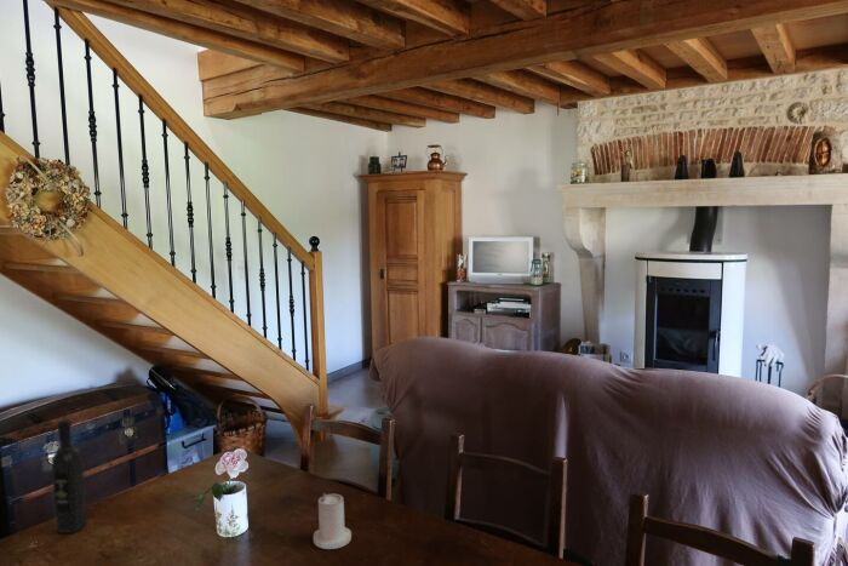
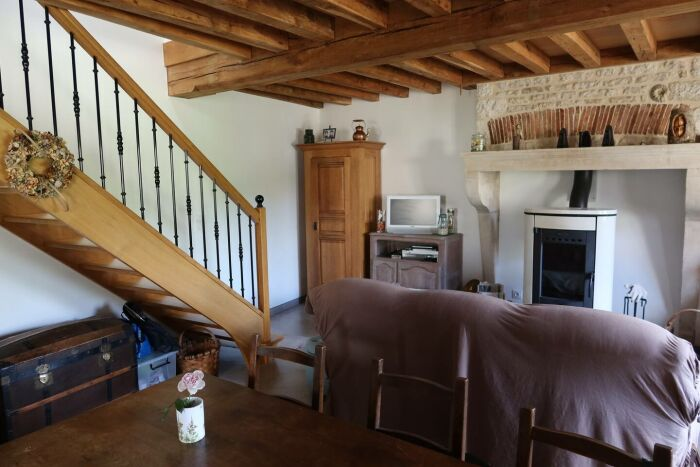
- candle (332, 515)
- wine bottle (68, 475)
